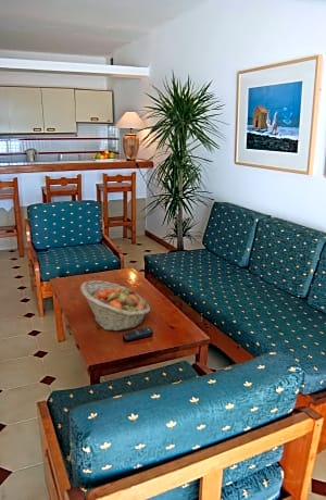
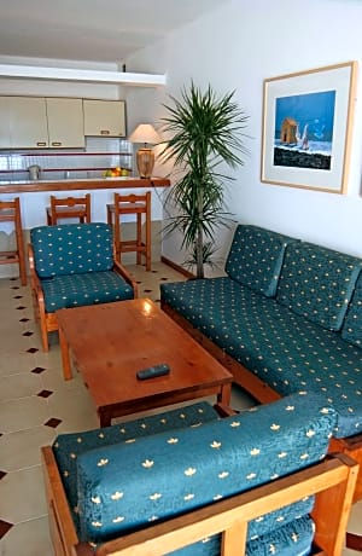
- fruit basket (115, 302)
